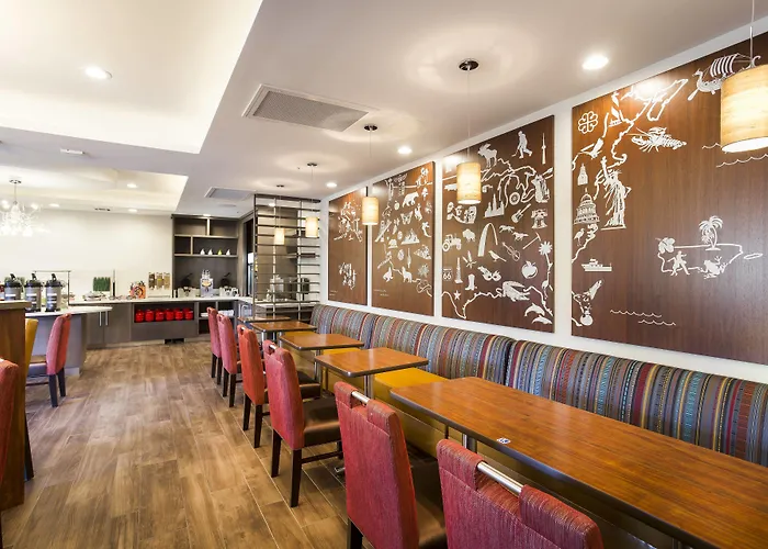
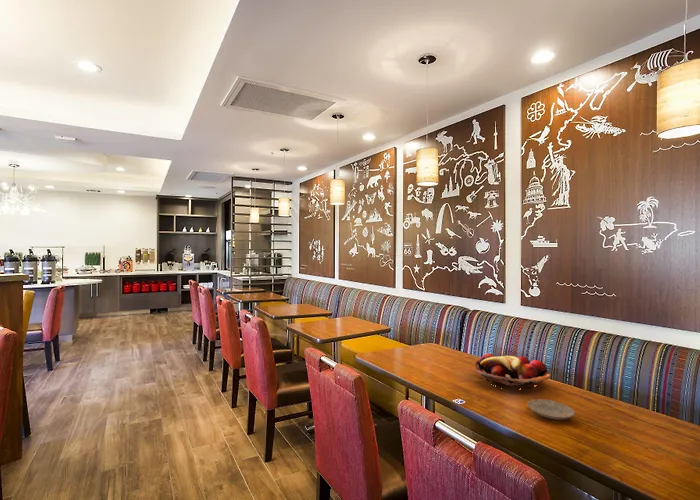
+ plate (550, 410)
+ fruit basket (511, 369)
